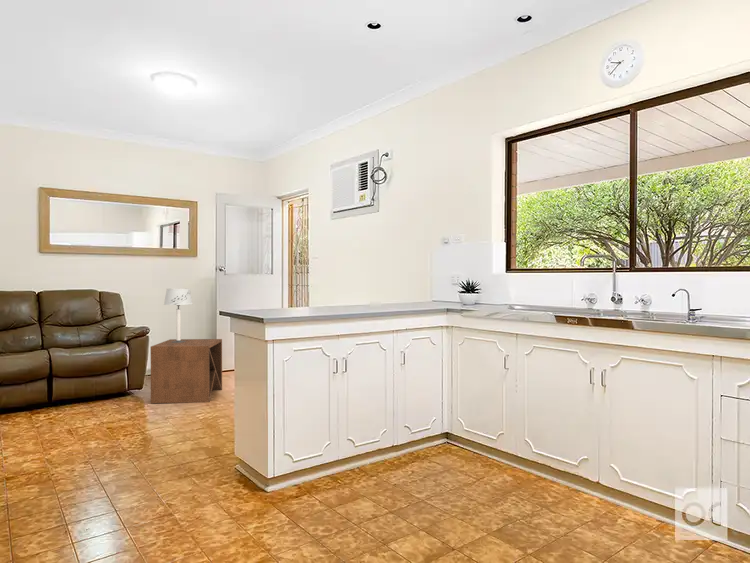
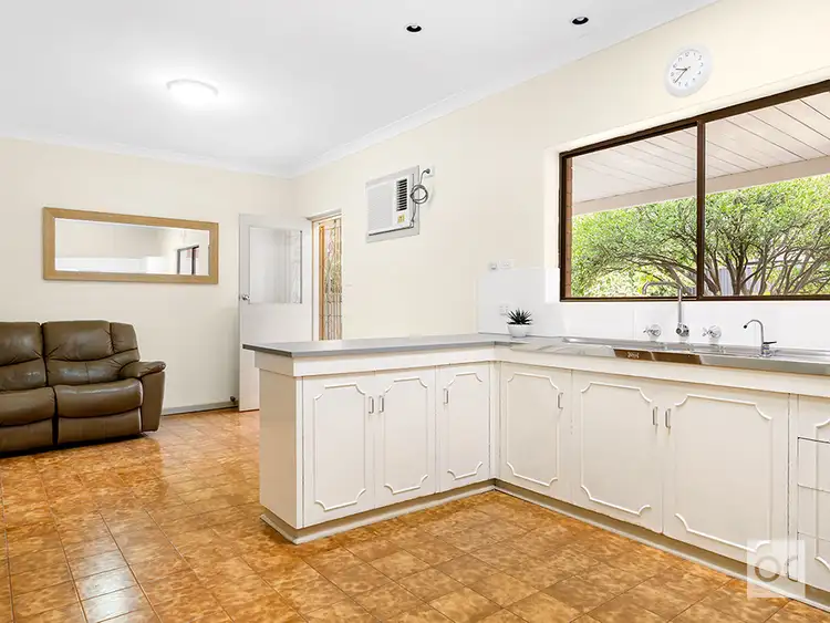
- side table (188, 369)
- table lamp (178, 315)
